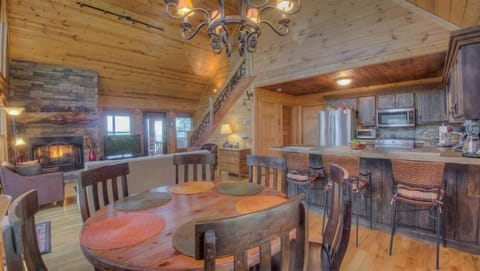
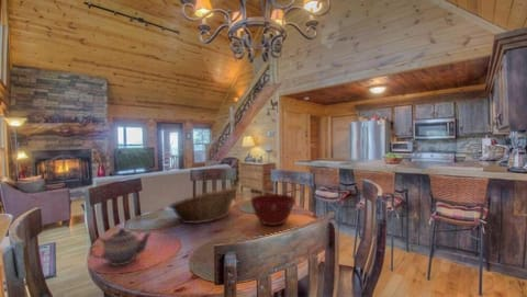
+ teapot (122, 244)
+ mixing bowl (272, 209)
+ fruit basket (206, 202)
